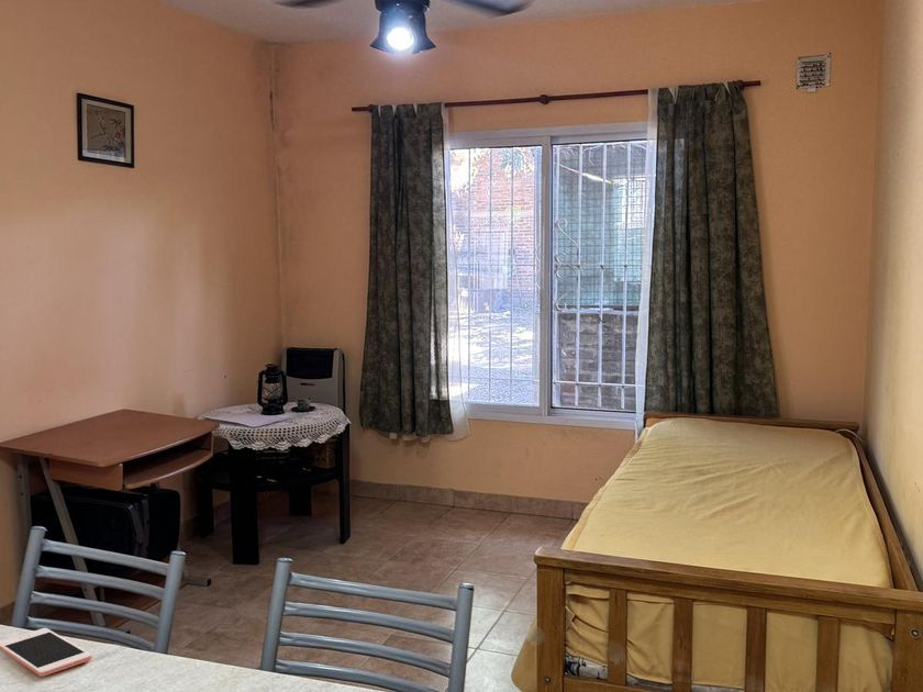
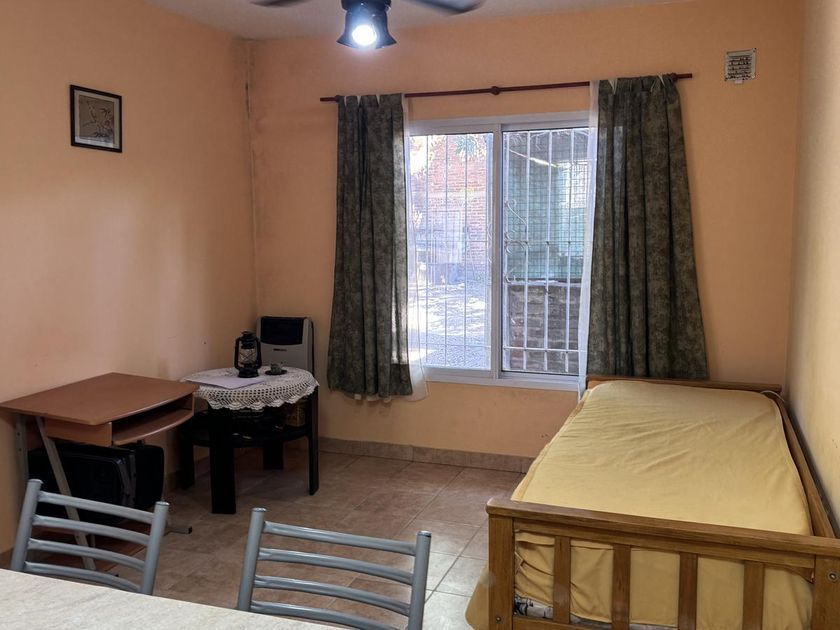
- cell phone (43, 650)
